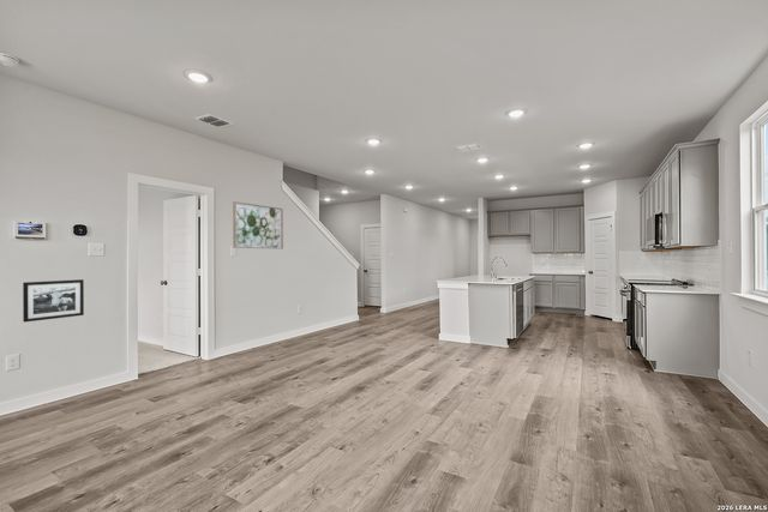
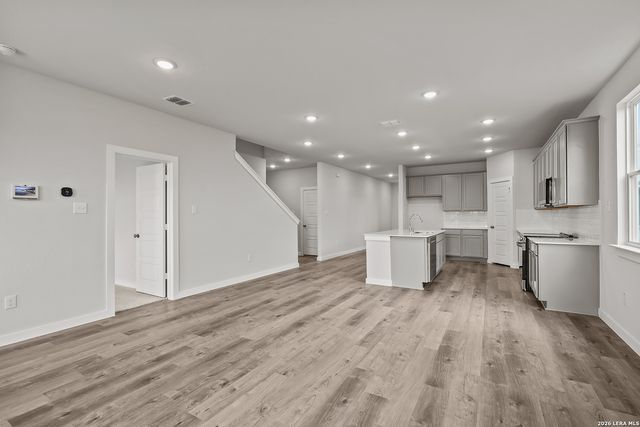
- picture frame (54, 299)
- wall art (259, 227)
